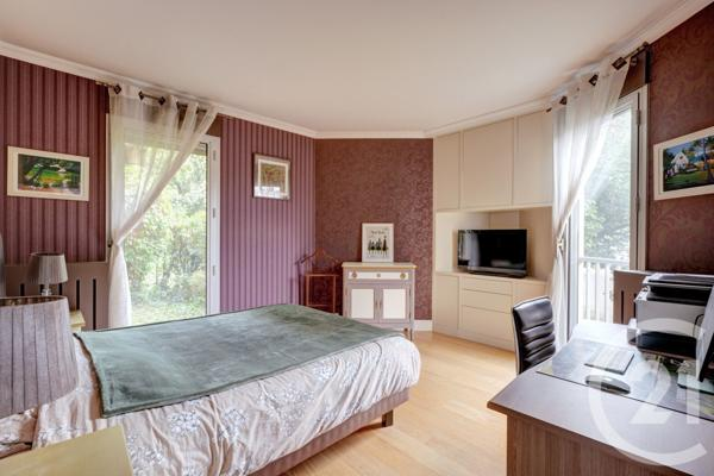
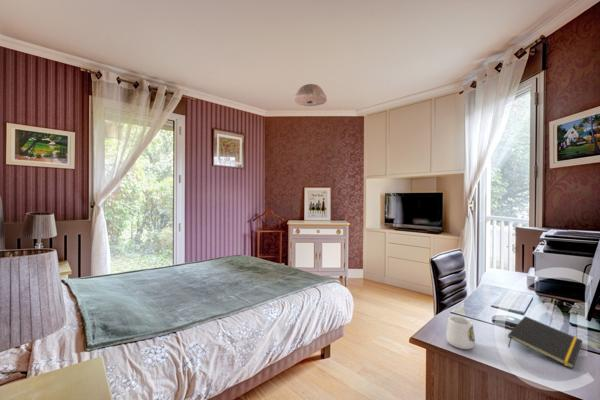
+ ceiling light (310, 94)
+ notepad (545, 338)
+ mug (462, 331)
